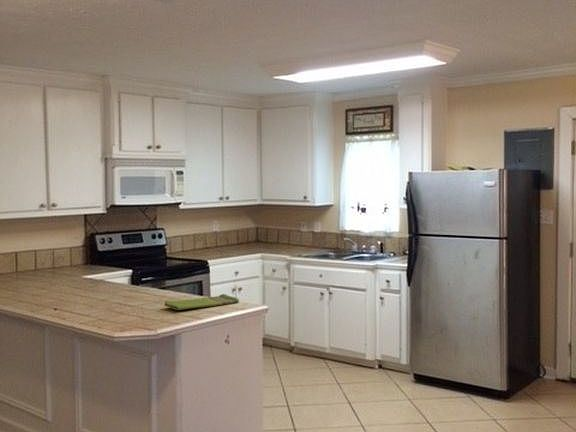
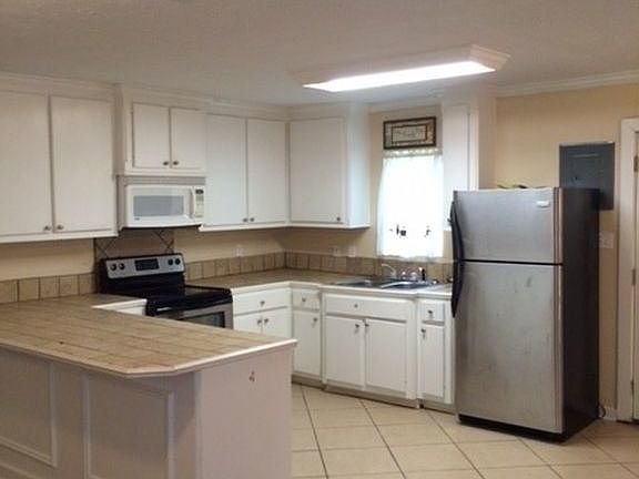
- dish towel (202, 301)
